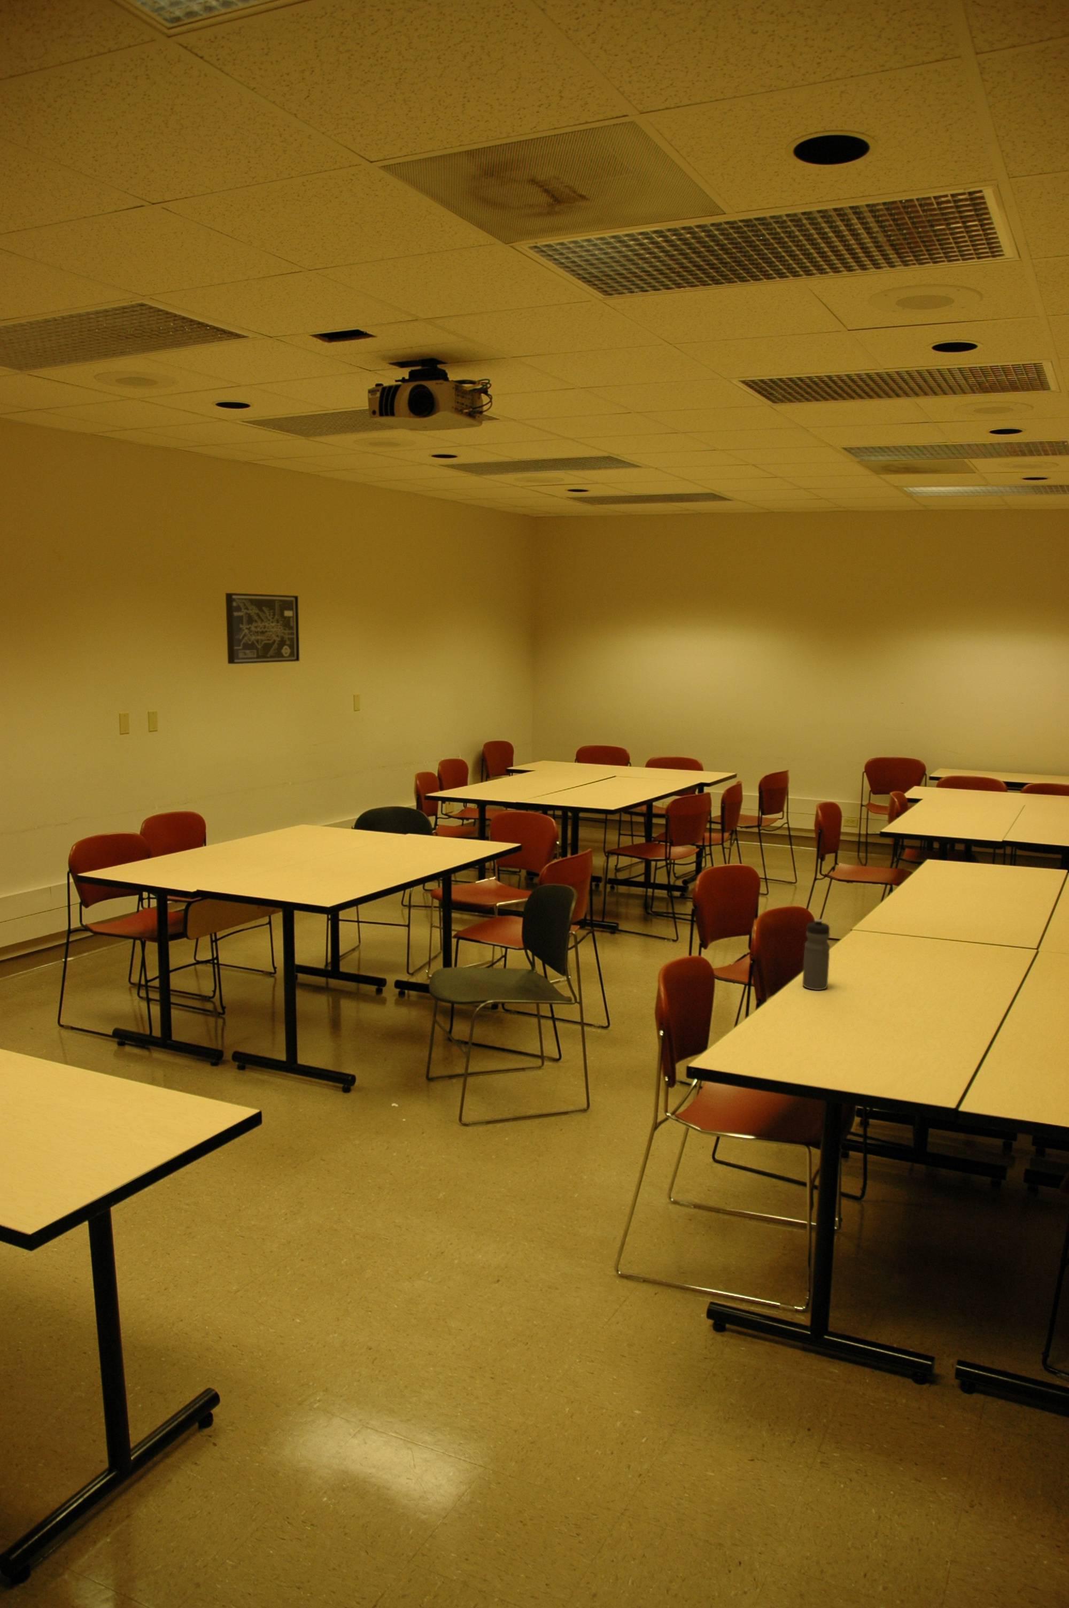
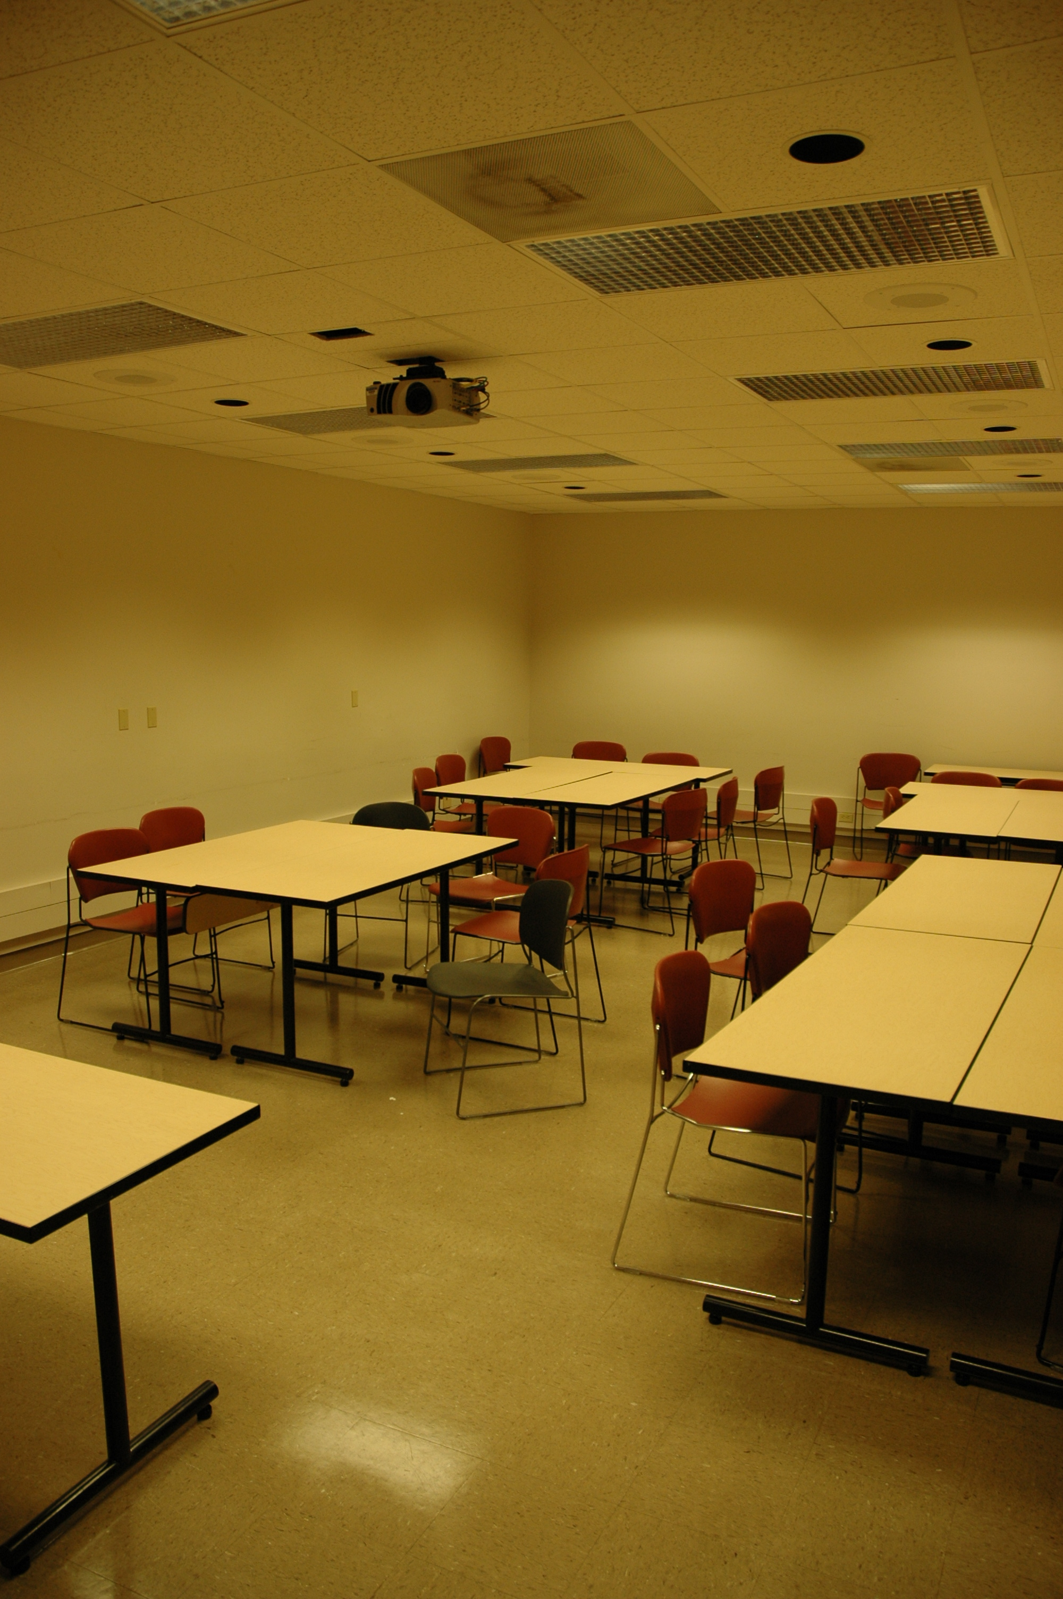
- wall art (264, 629)
- water bottle (817, 953)
